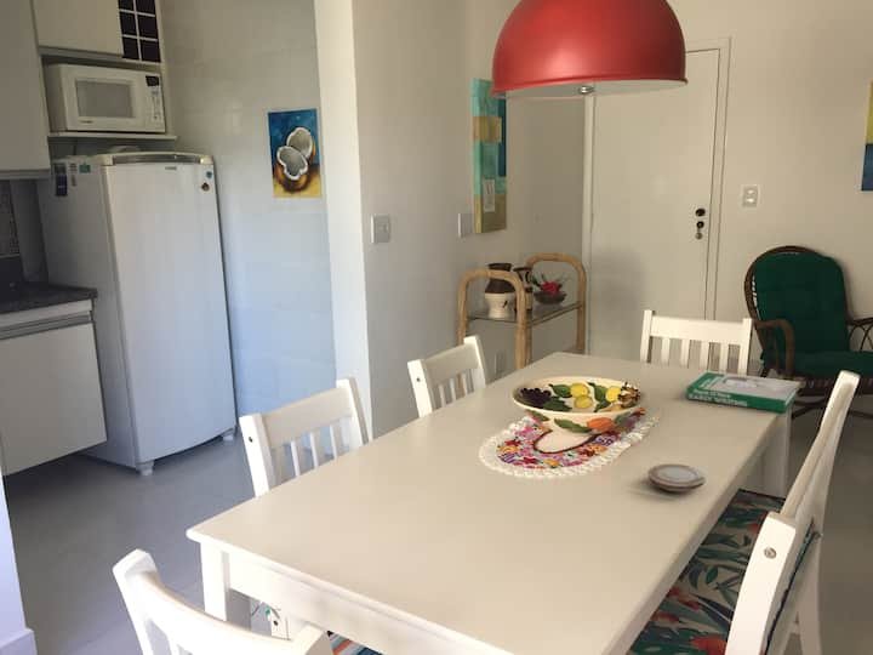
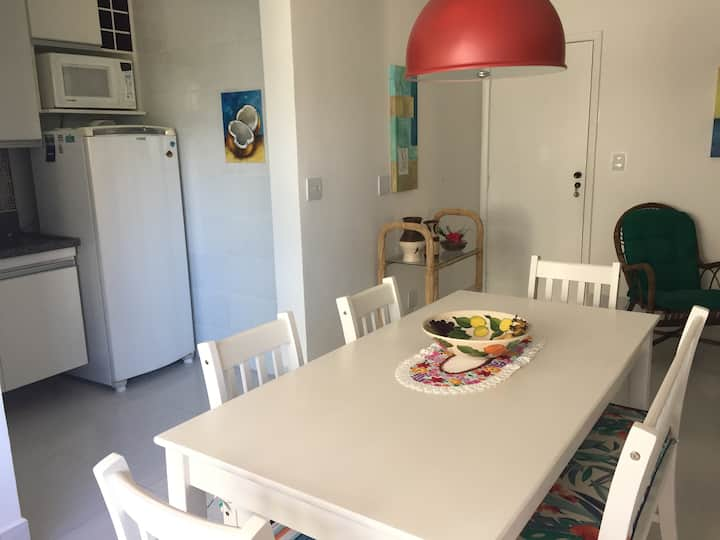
- book (742, 391)
- plate (675, 479)
